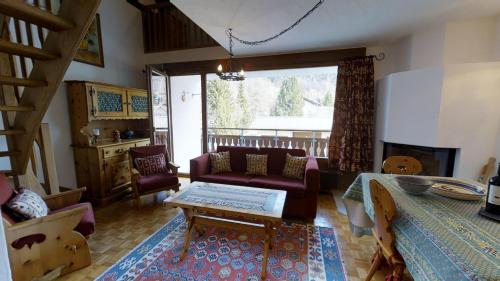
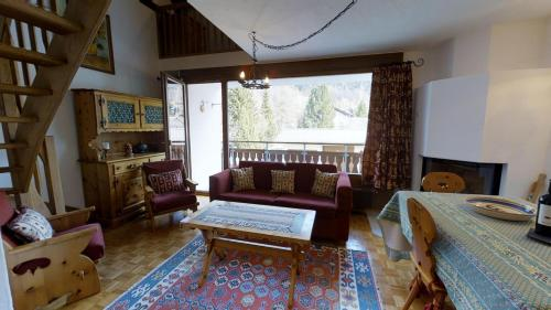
- decorative bowl (412, 186)
